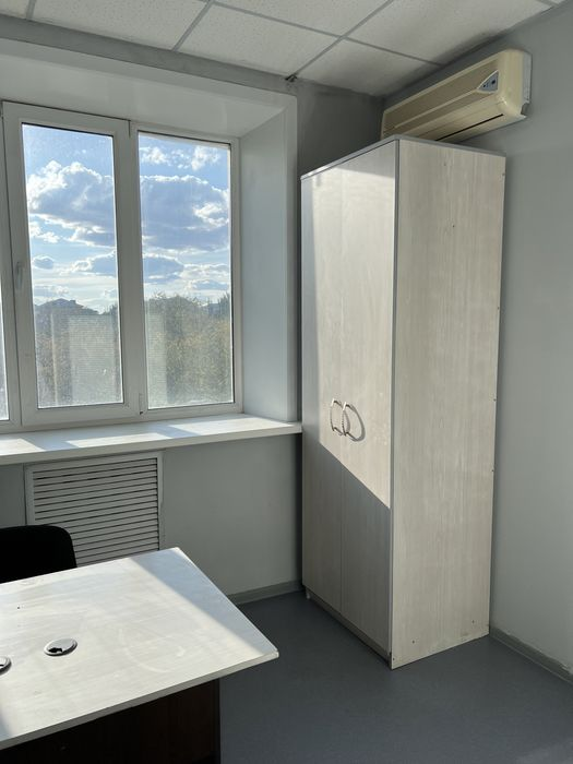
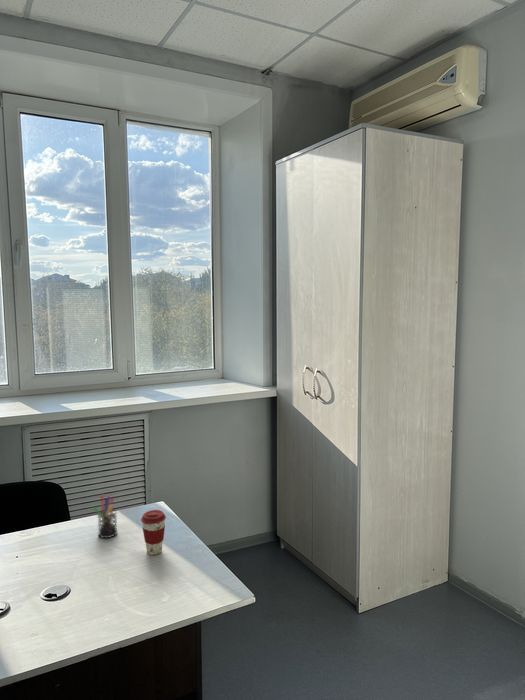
+ pen holder (104, 516)
+ coffee cup (153, 532)
